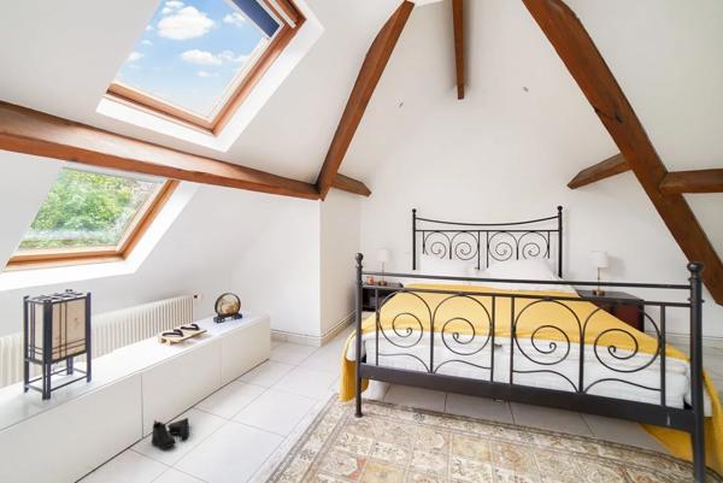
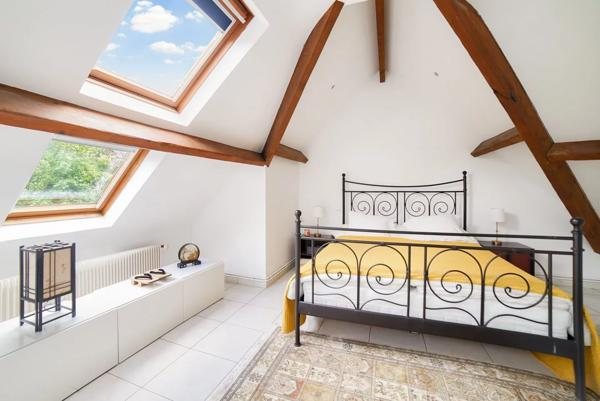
- boots (175, 426)
